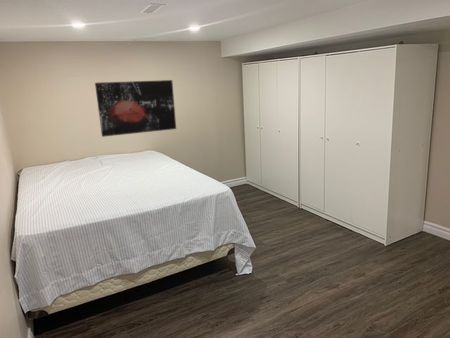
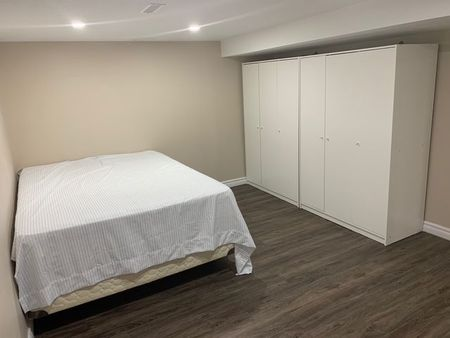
- wall art (138, 107)
